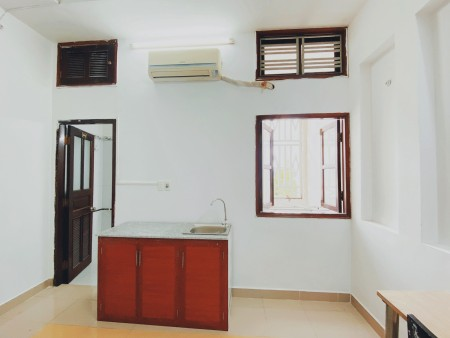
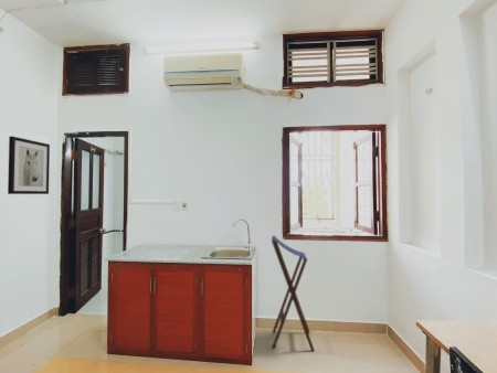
+ stool (292, 288)
+ wall art (30, 167)
